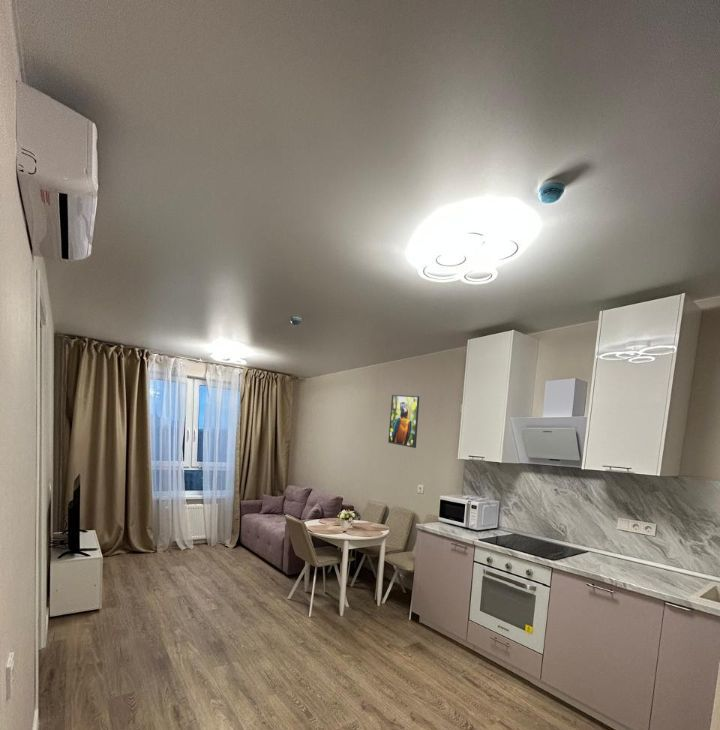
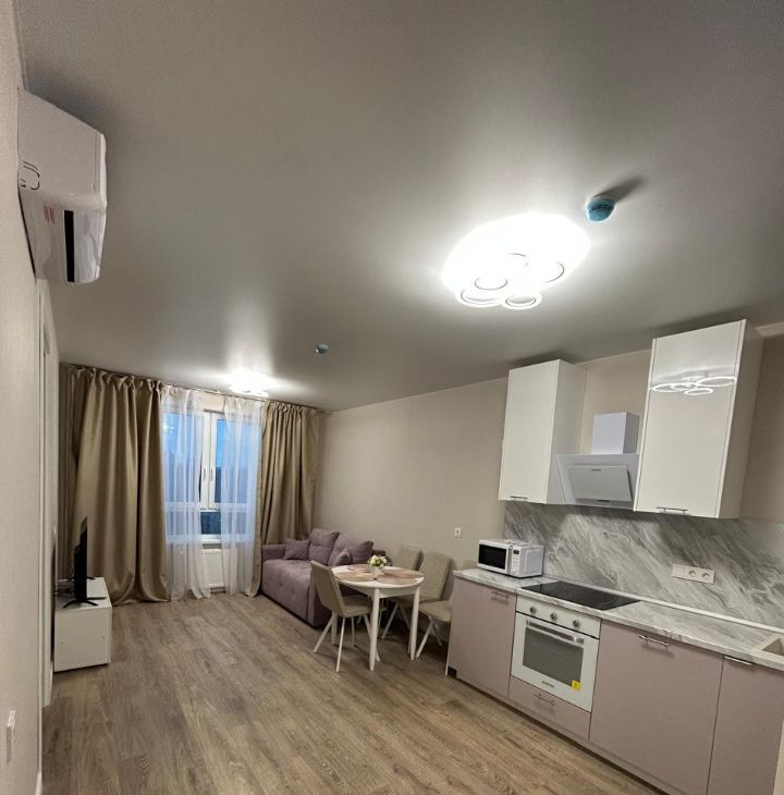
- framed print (403, 420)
